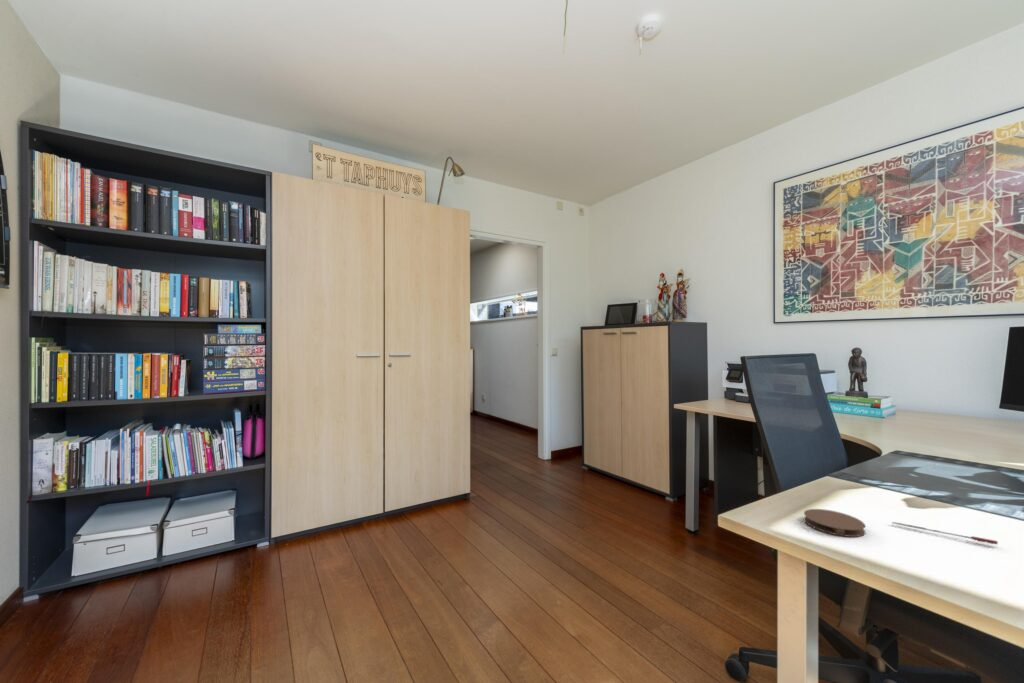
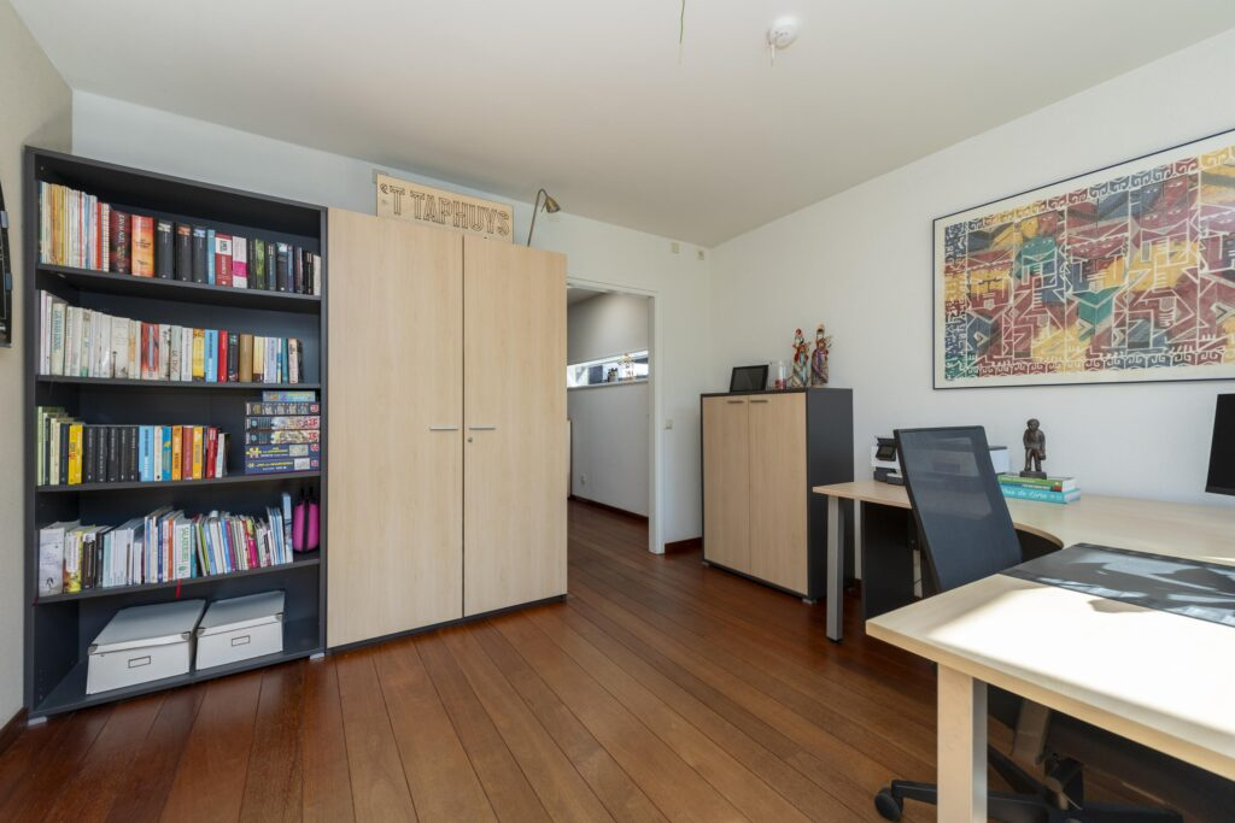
- pen (940, 531)
- coaster (833, 522)
